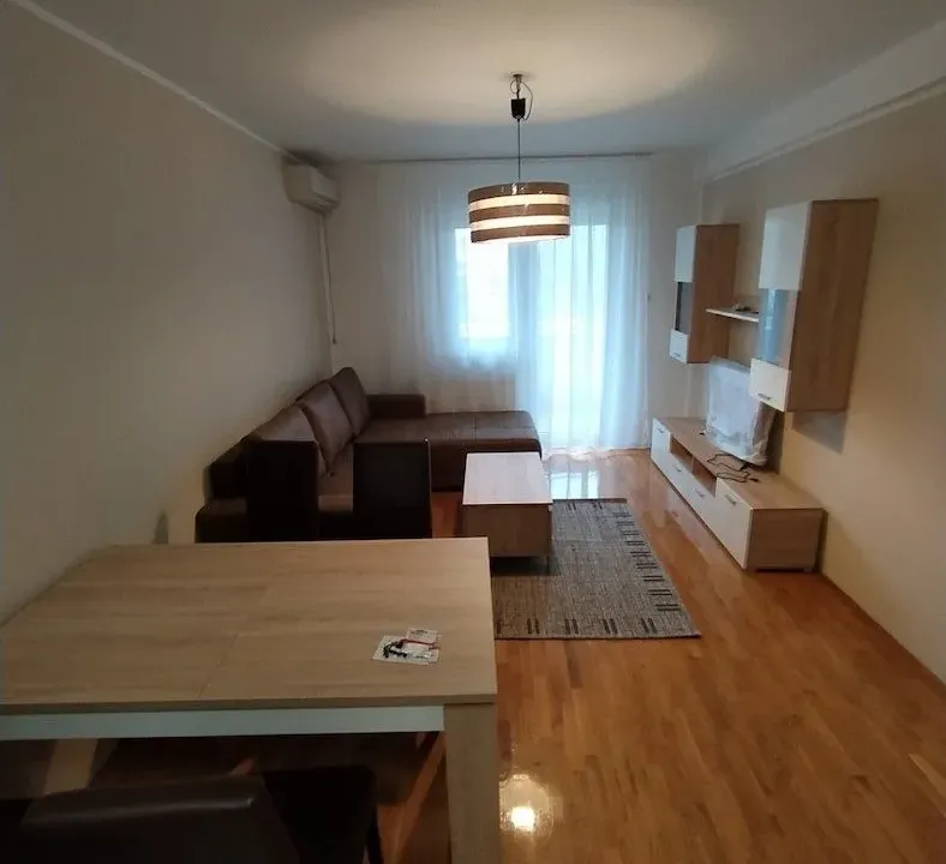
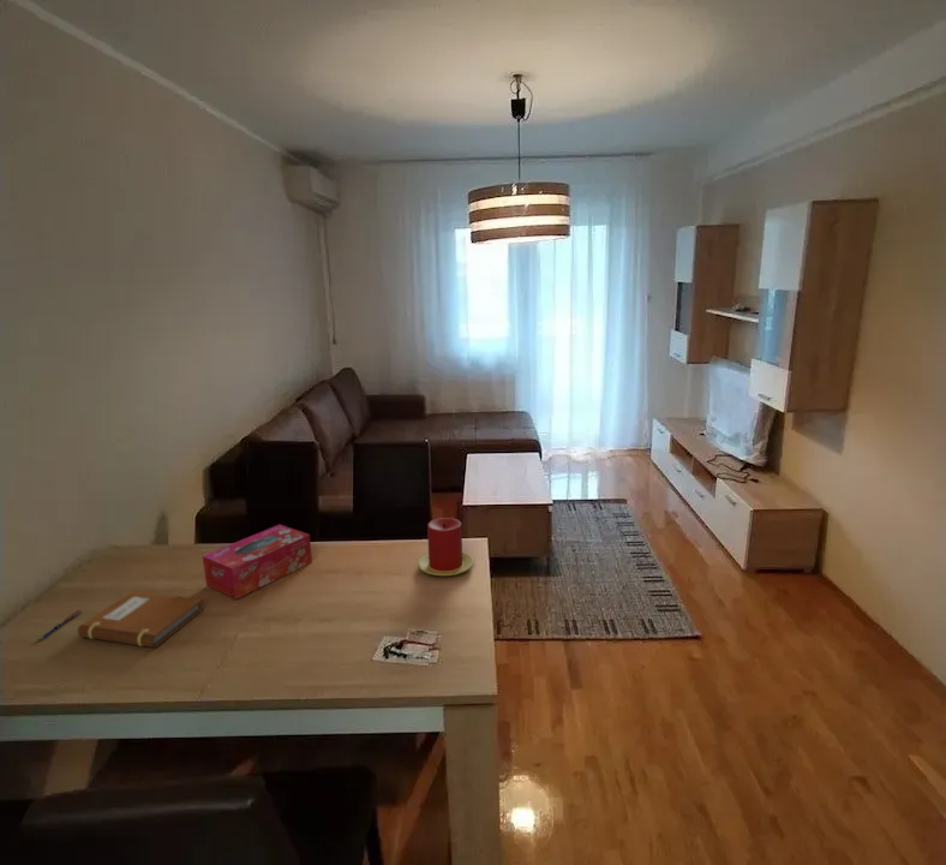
+ pen (59, 624)
+ notebook (139, 618)
+ tissue box (259, 559)
+ candle (444, 544)
